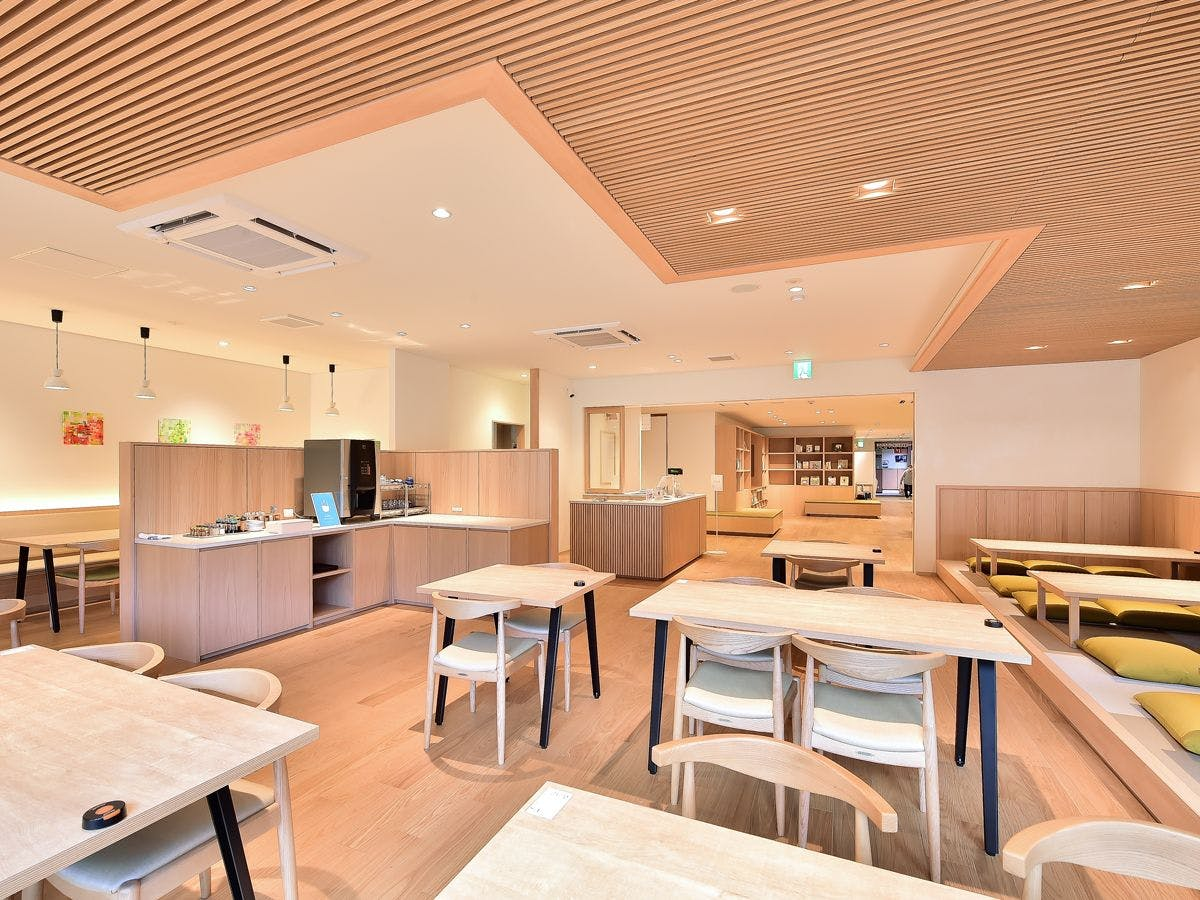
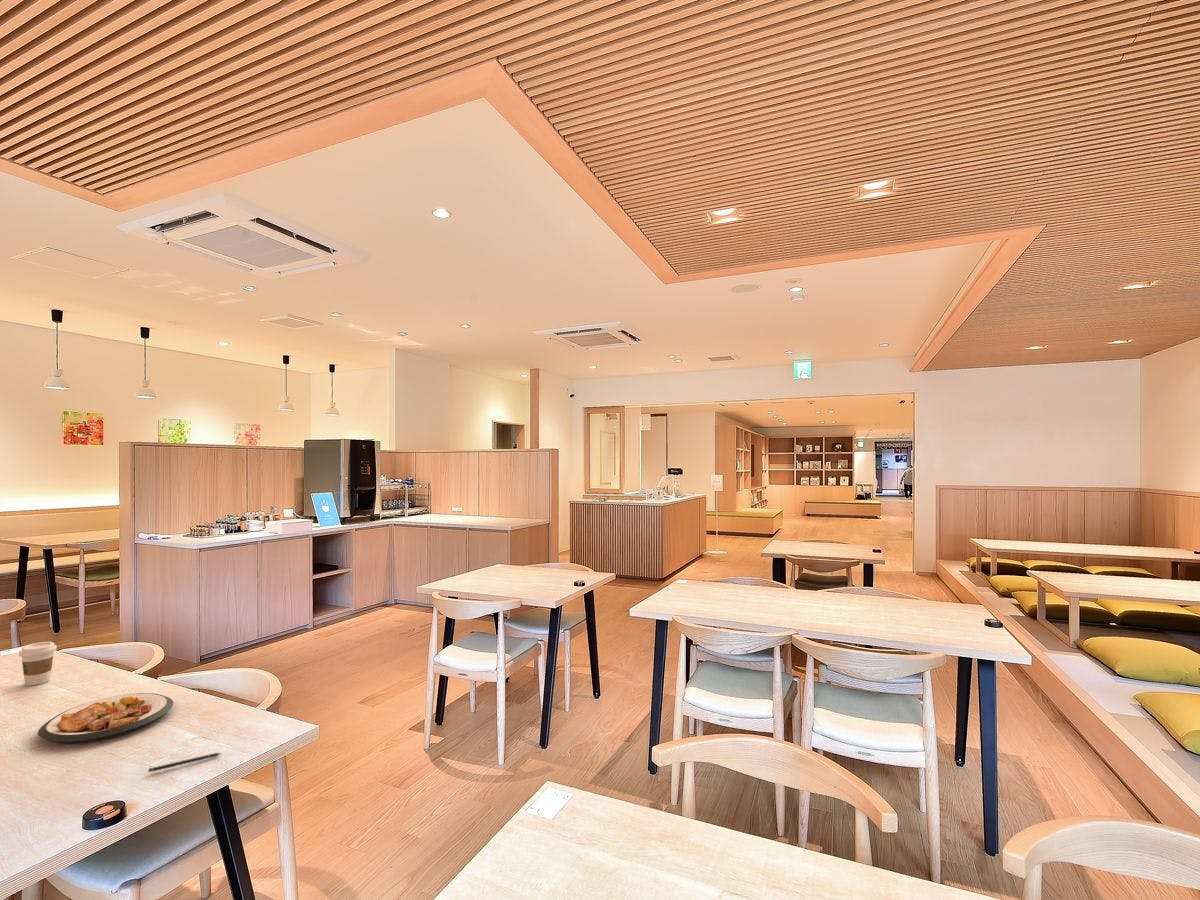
+ pen (186, 761)
+ plate (109, 713)
+ coffee cup (37, 663)
